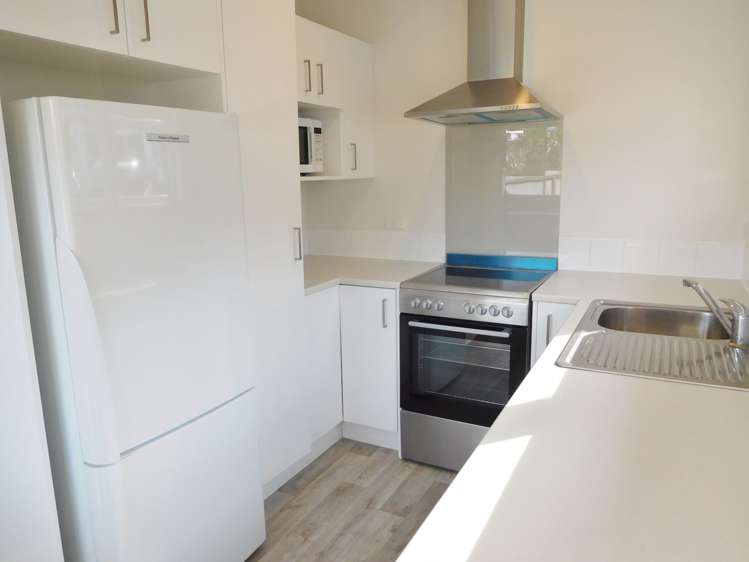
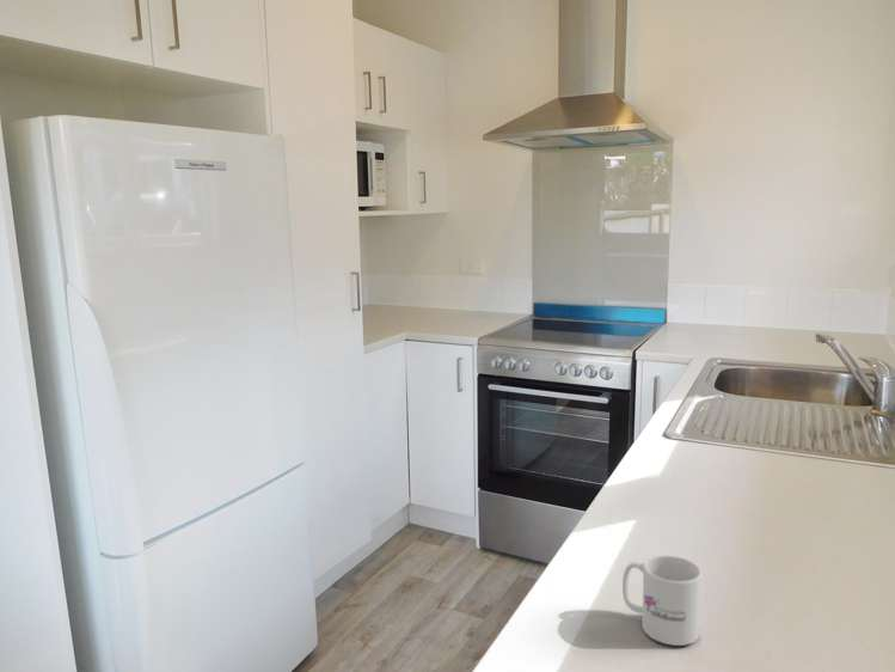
+ mug (660, 594)
